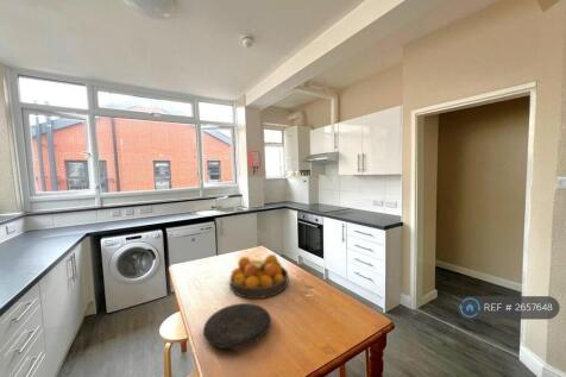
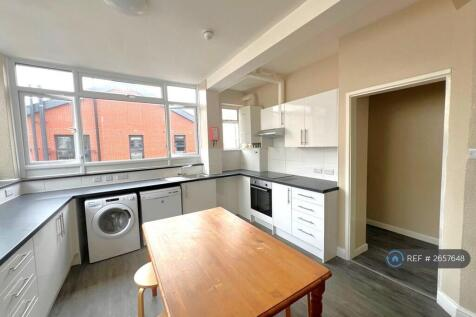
- plate (238, 325)
- fruit bowl (259, 270)
